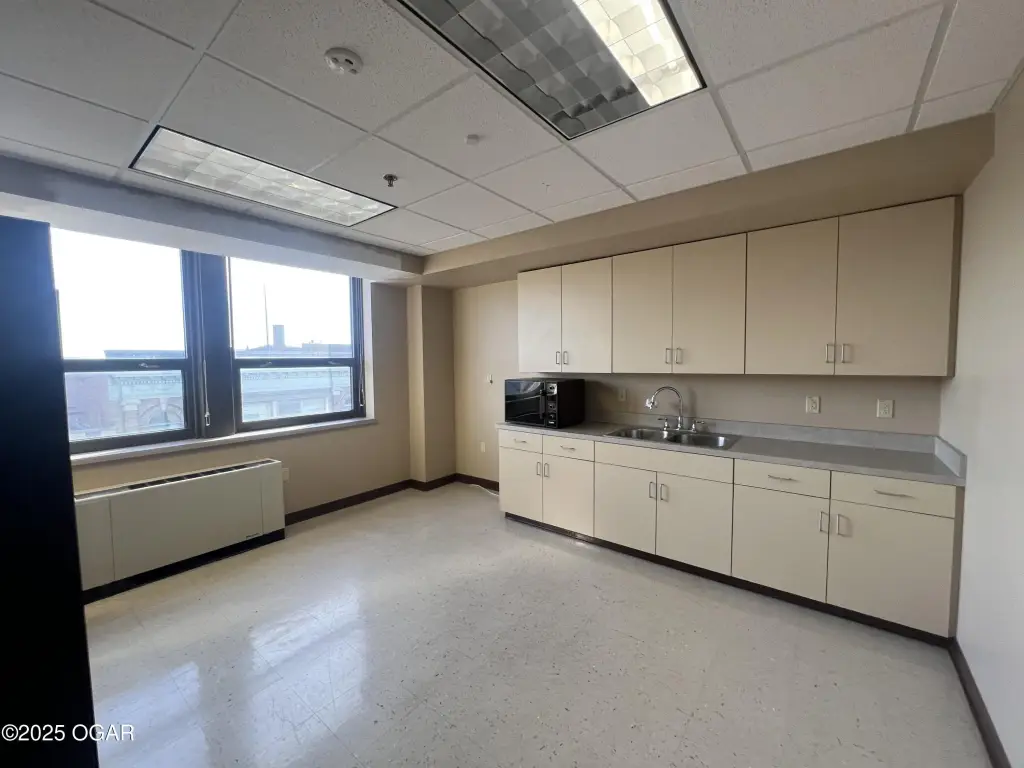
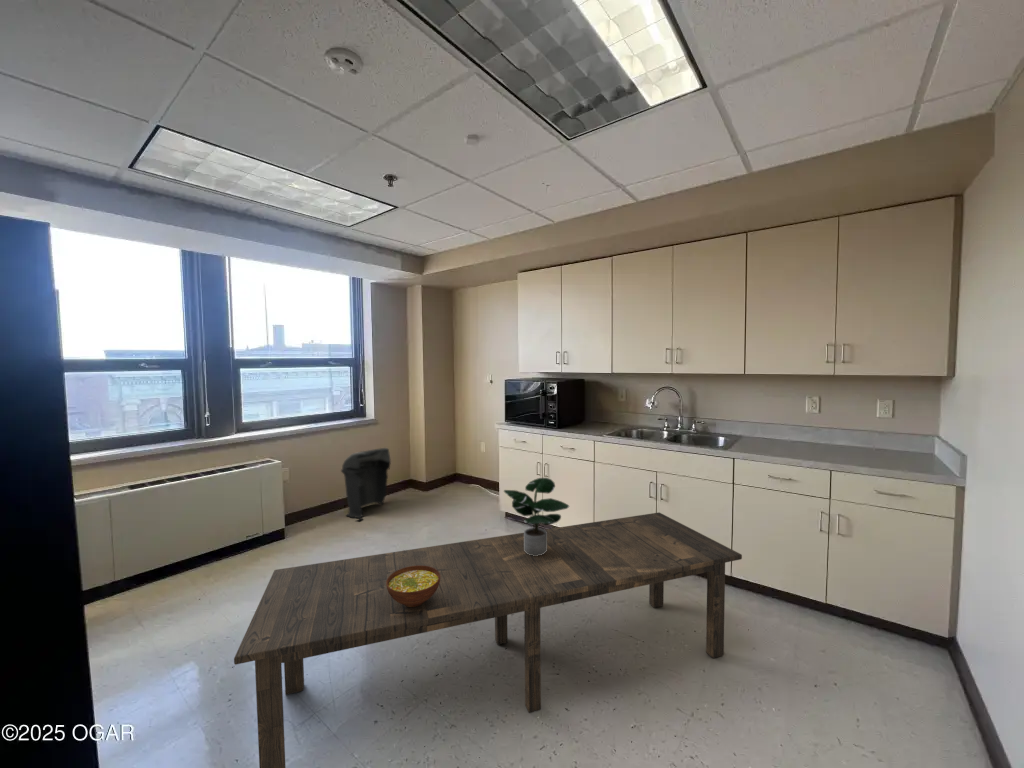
+ dining table (513, 613)
+ potted plant (538, 517)
+ trash can (367, 480)
+ bowl (413, 589)
